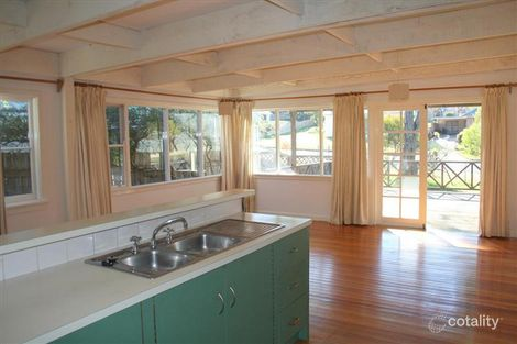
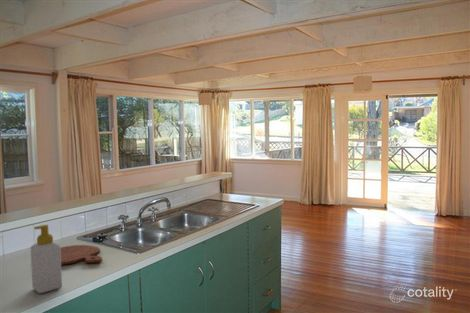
+ soap bottle (45, 256)
+ cutting board (76, 255)
